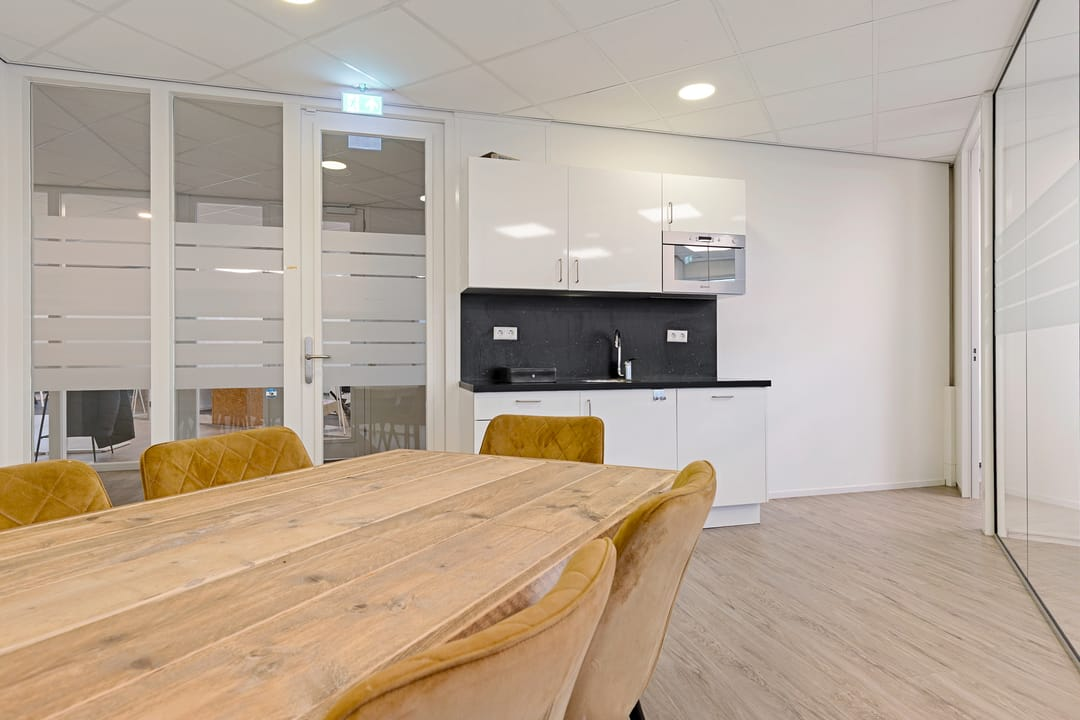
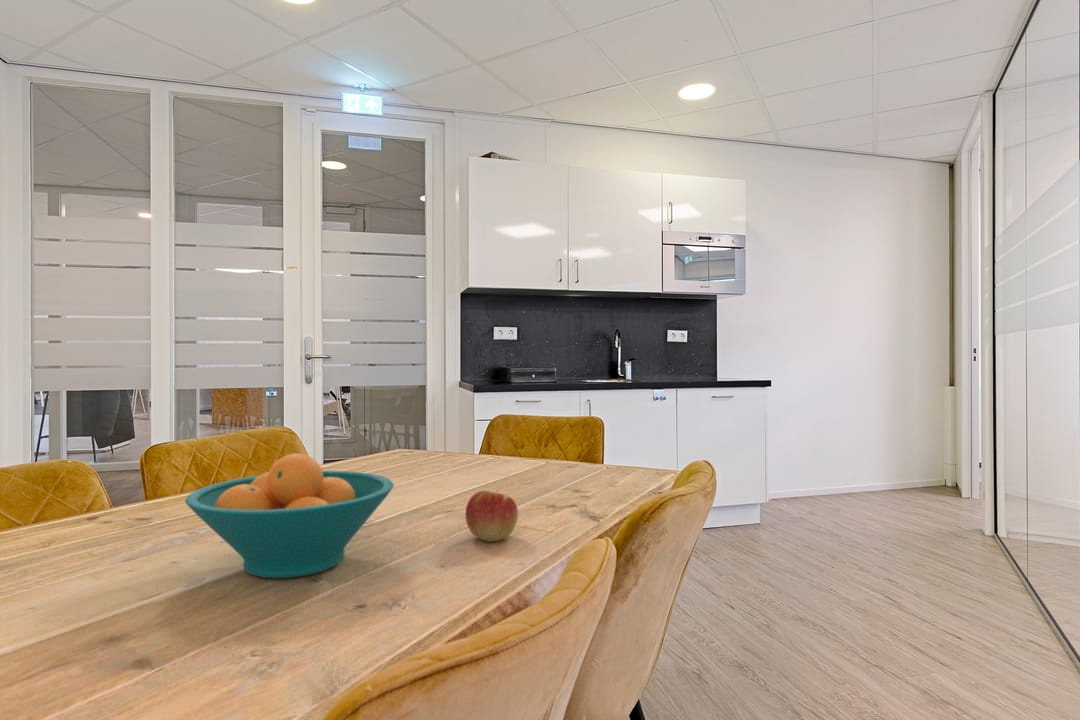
+ fruit bowl (295, 508)
+ apple (491, 514)
